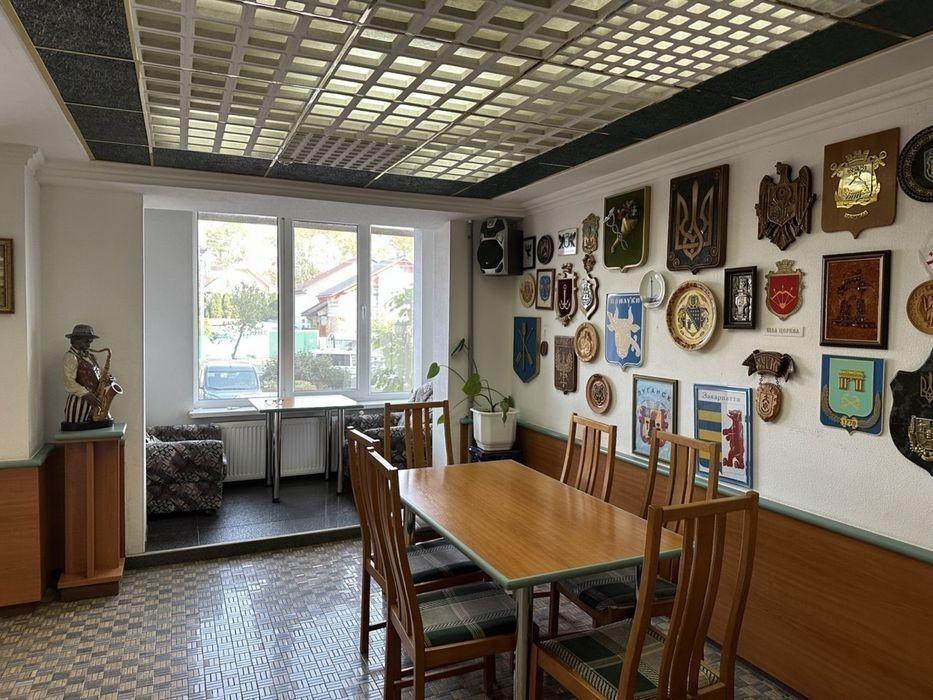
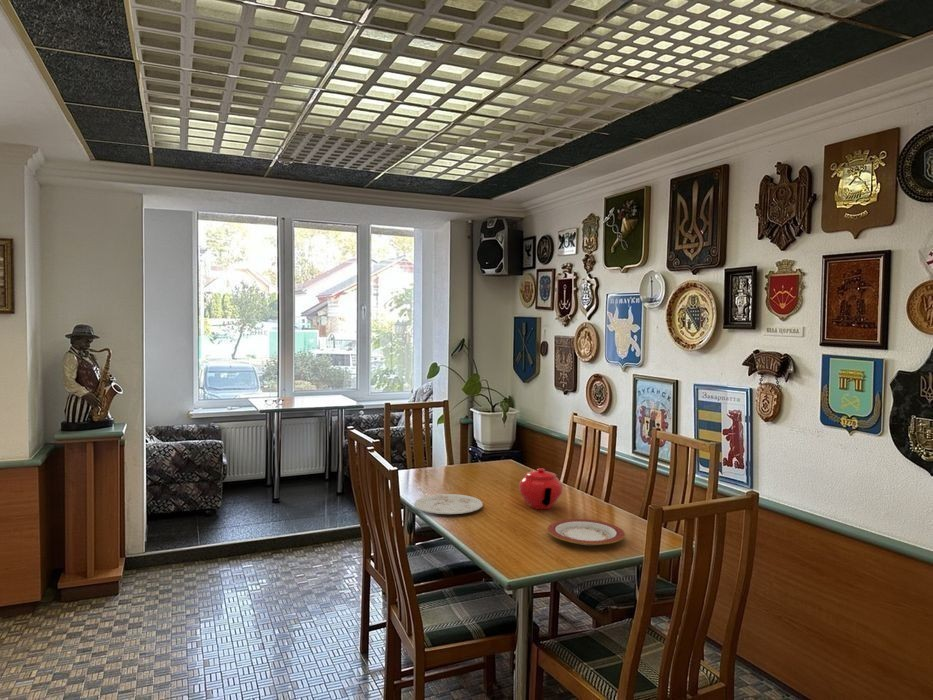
+ teapot (540, 487)
+ plate (585, 533)
+ plate (448, 504)
